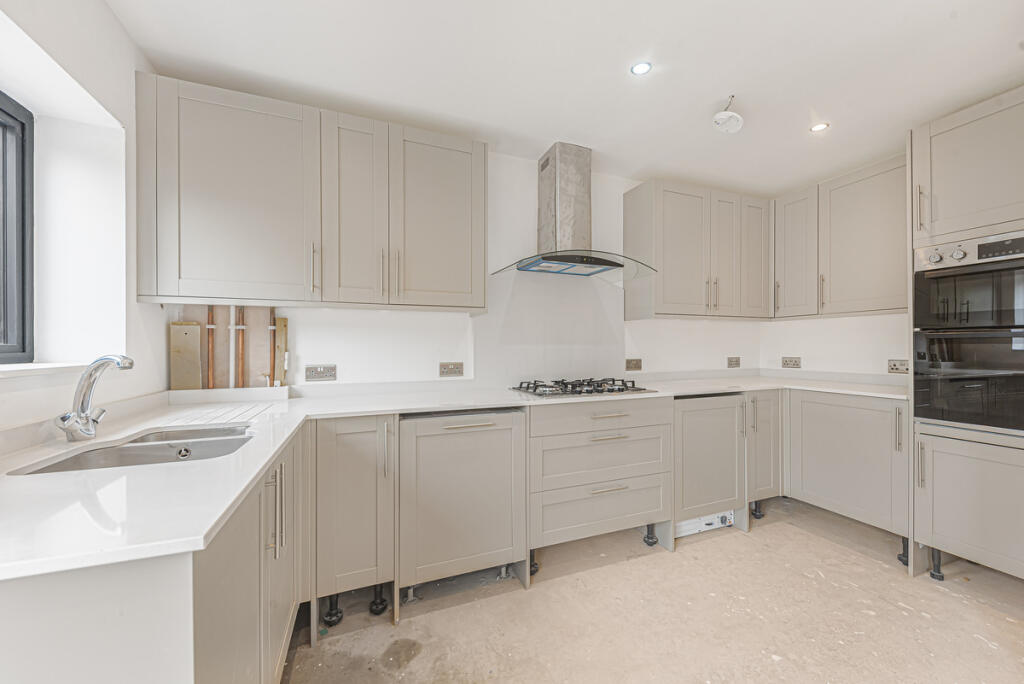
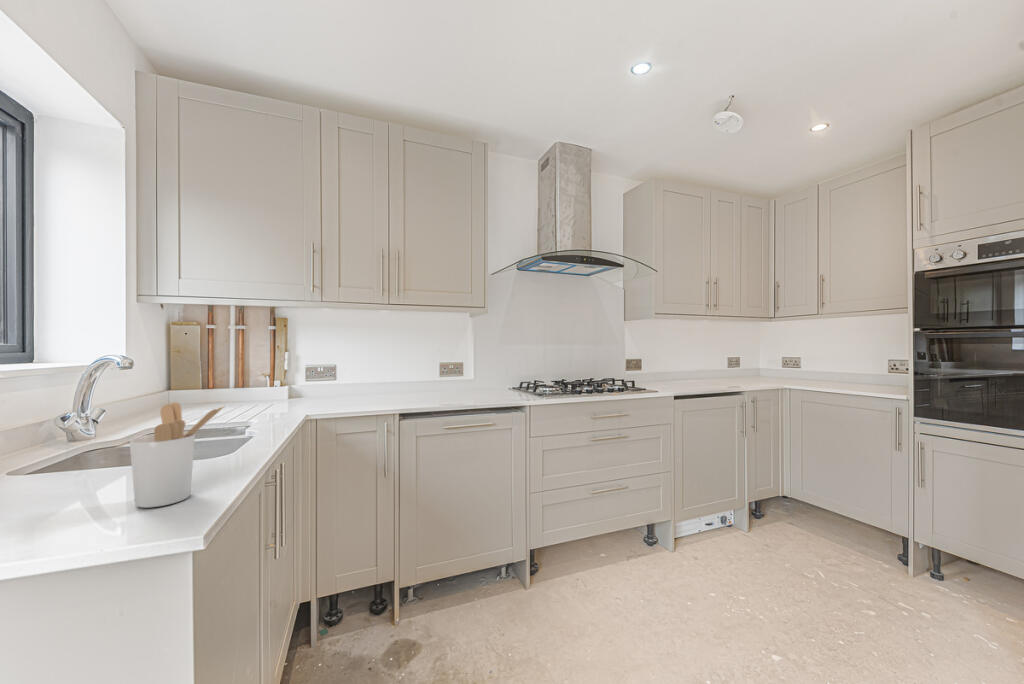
+ utensil holder (180, 451)
